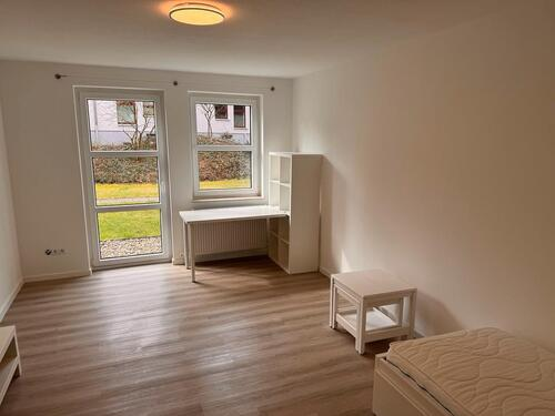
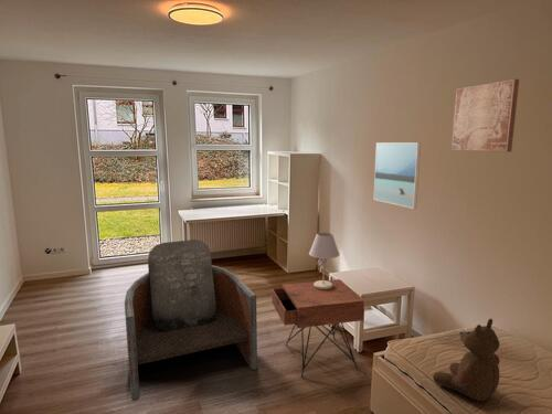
+ wall art (481, 118)
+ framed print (394, 173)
+ teddy bear (468, 353)
+ table lamp (323, 259)
+ nightstand (315, 325)
+ armchair (185, 301)
